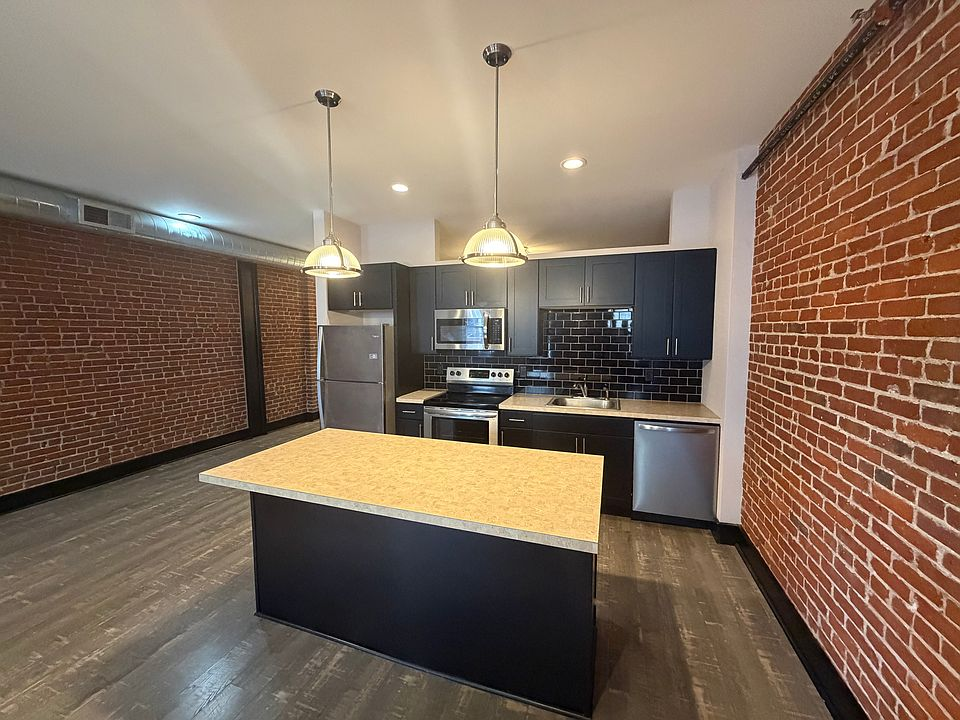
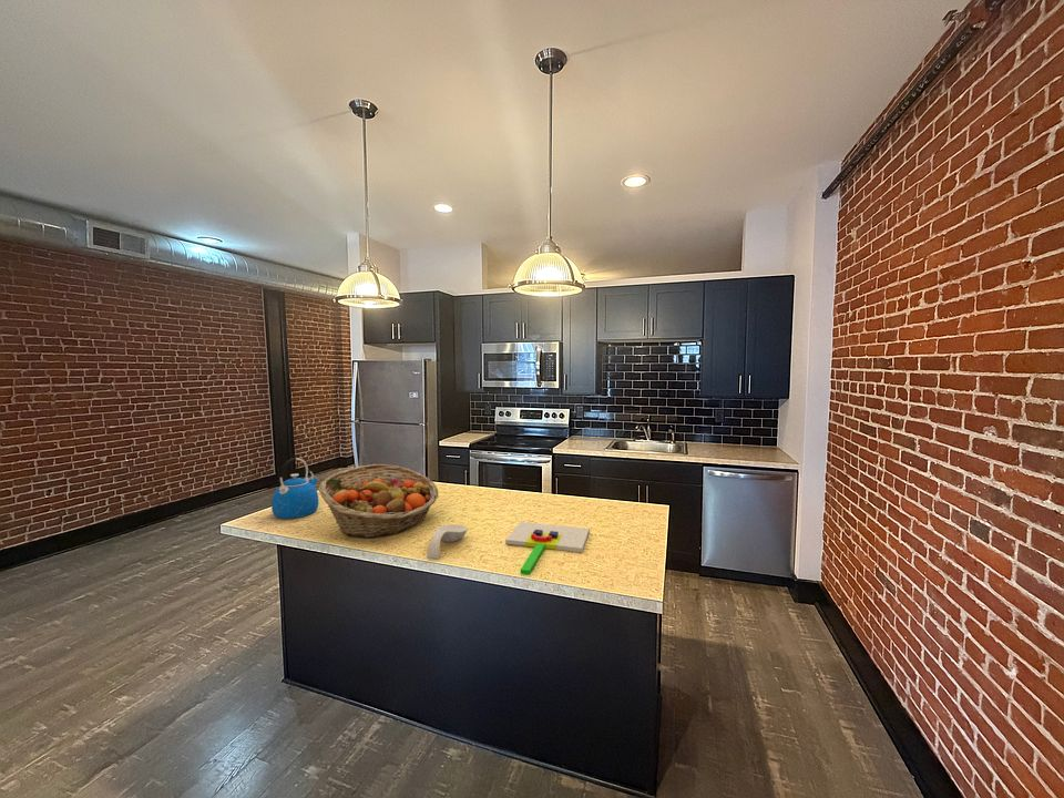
+ chopping board (542, 544)
+ spoon rest (446, 535)
+ kettle (298, 483)
+ fruit basket (381, 498)
